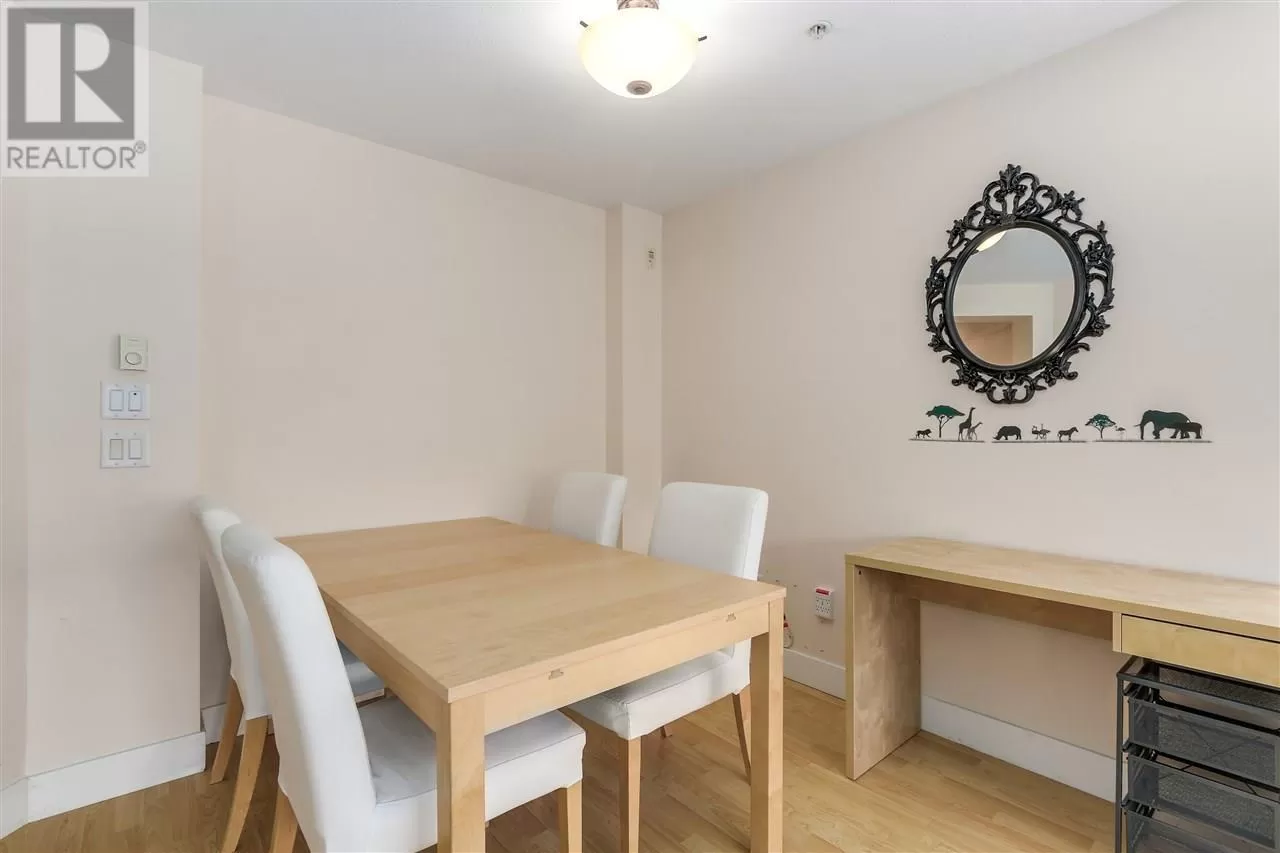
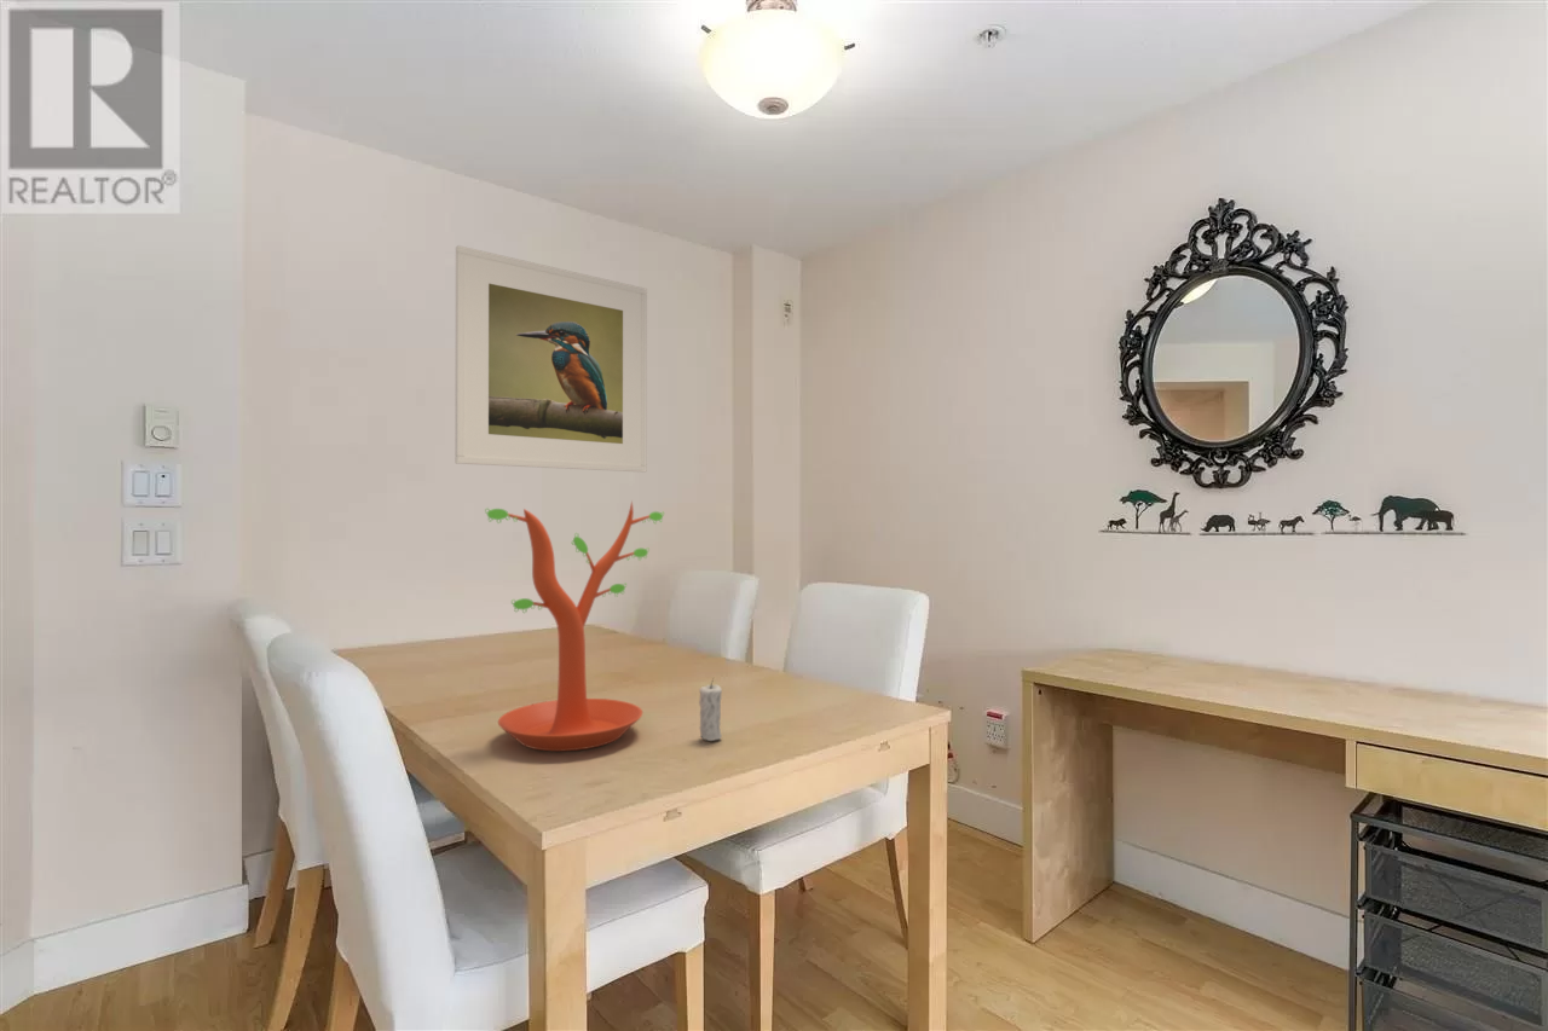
+ plant (585, 615)
+ candle (710, 706)
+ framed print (559, 369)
